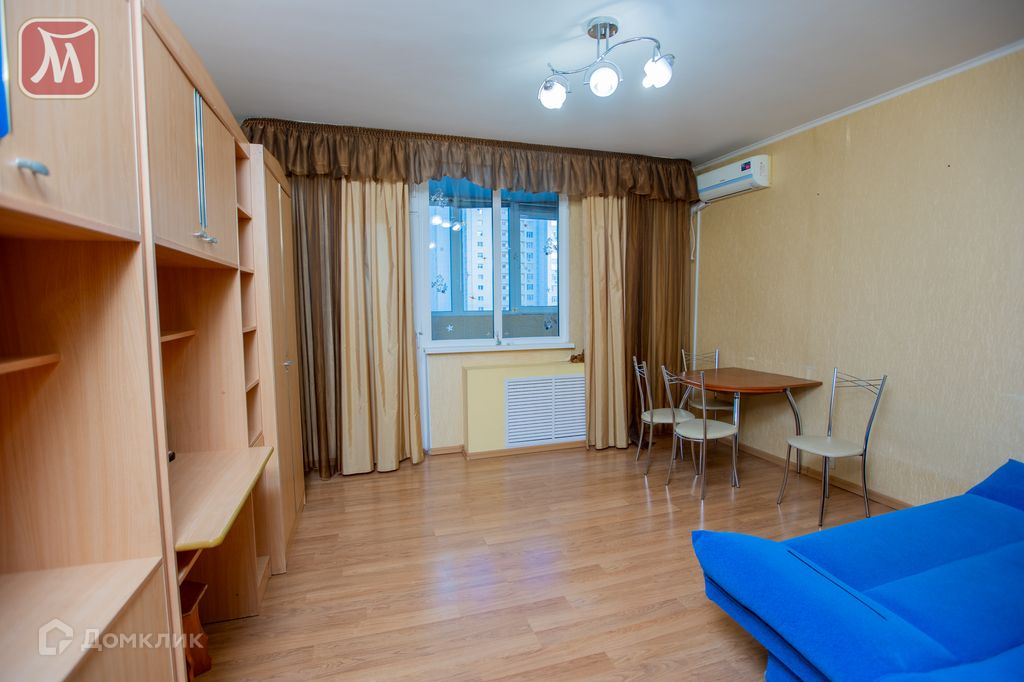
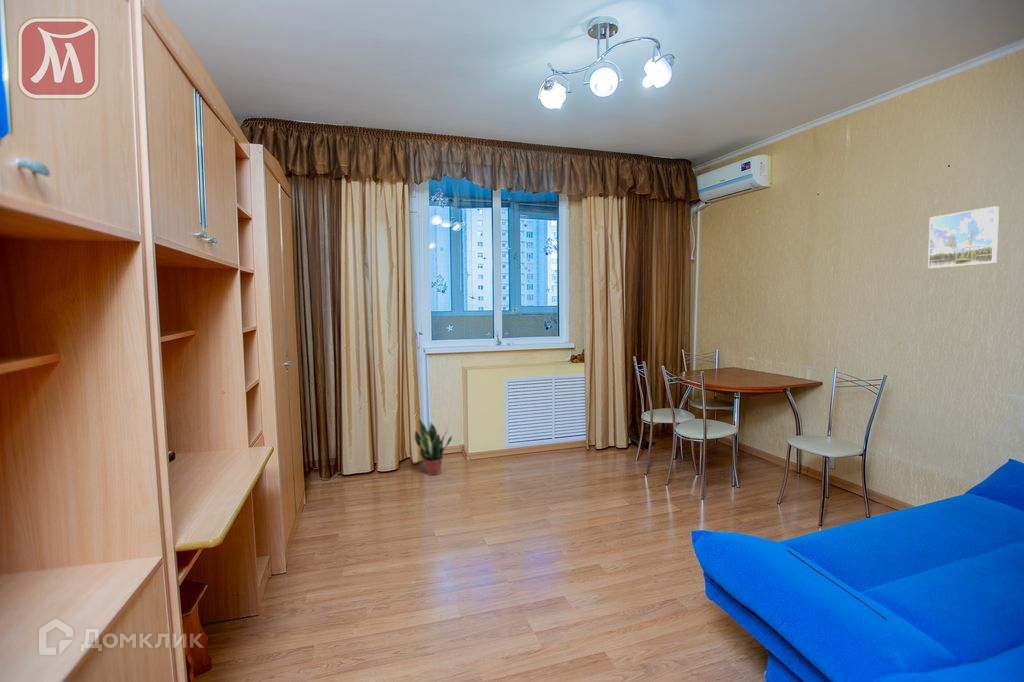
+ potted plant (433, 445)
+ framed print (961, 238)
